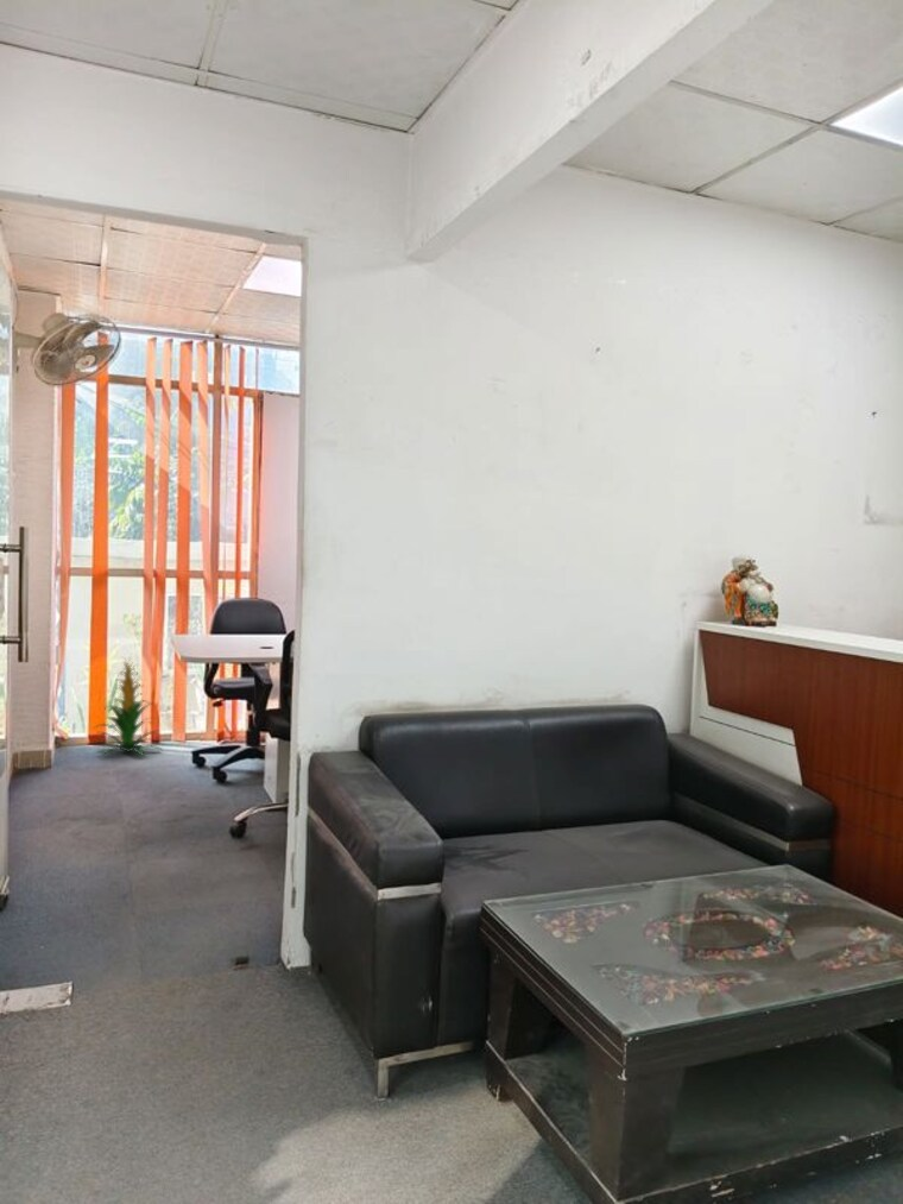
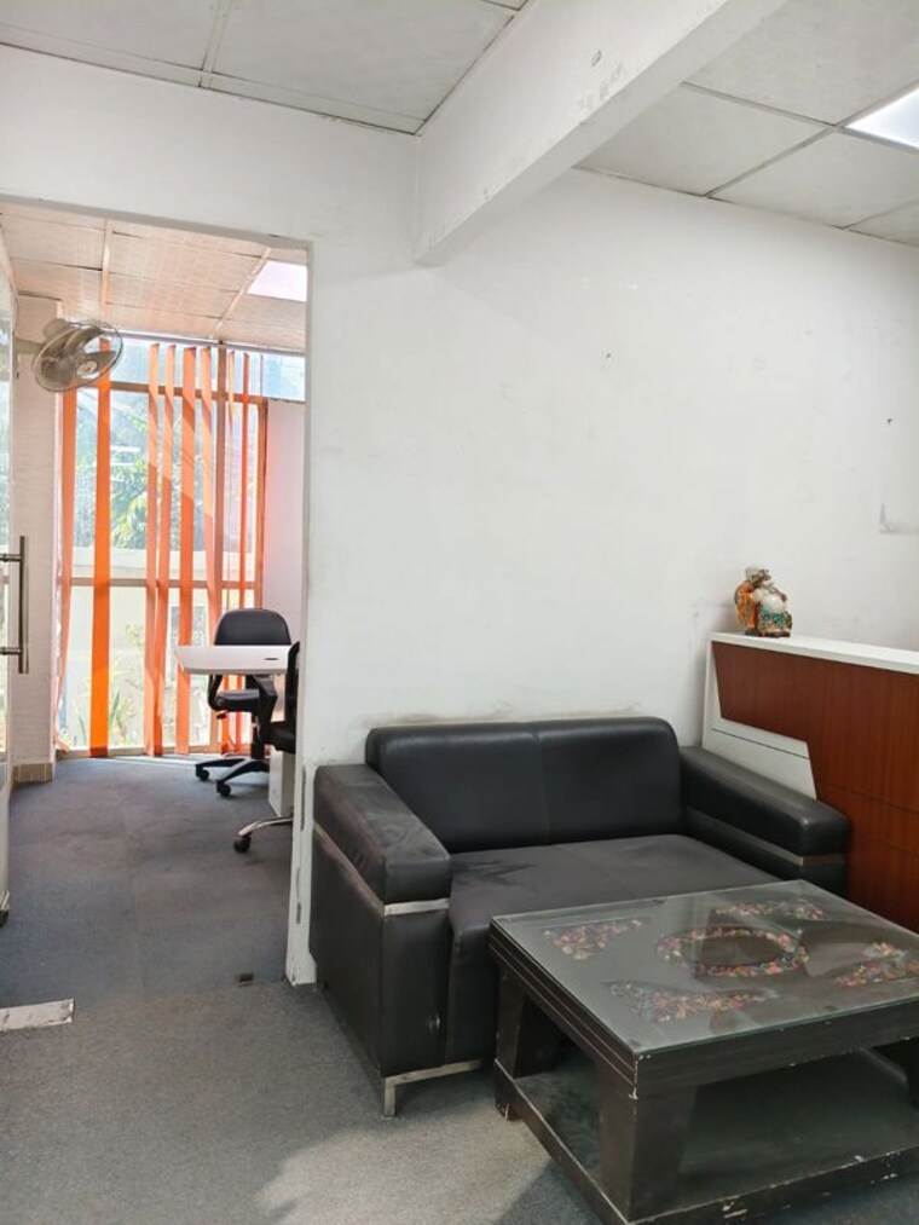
- indoor plant (128, 704)
